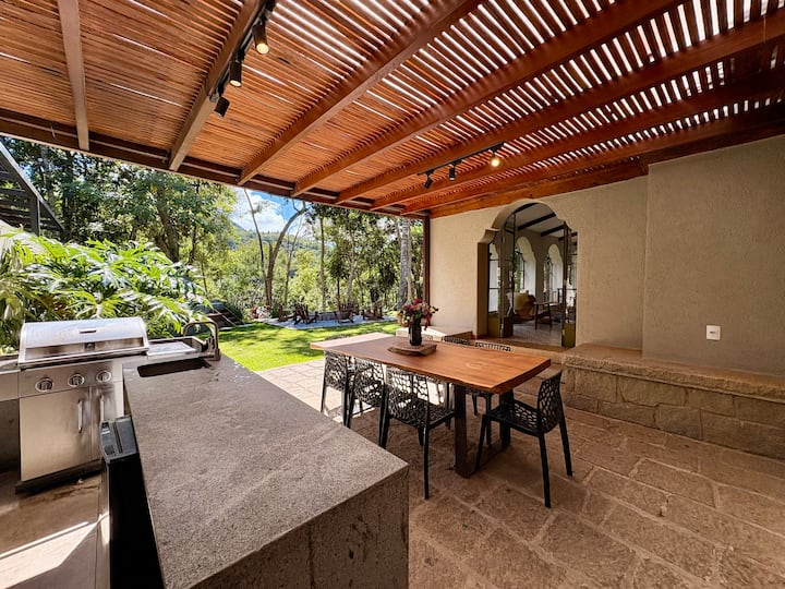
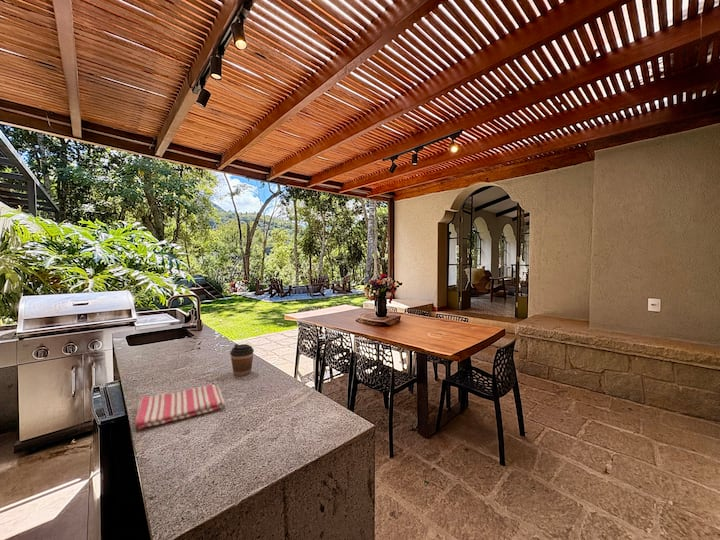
+ dish towel (182, 402)
+ coffee cup (242, 358)
